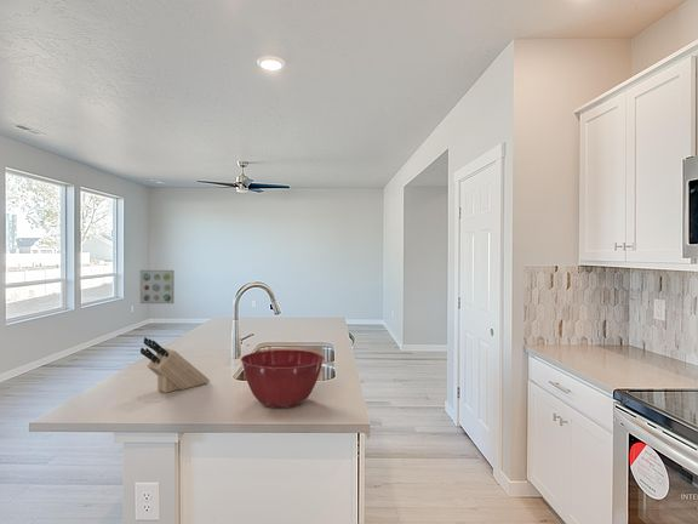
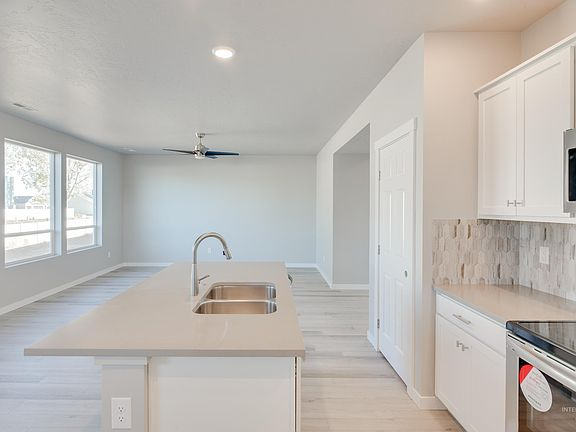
- knife block (174, 360)
- mixing bowl (282, 378)
- wall art (156, 286)
